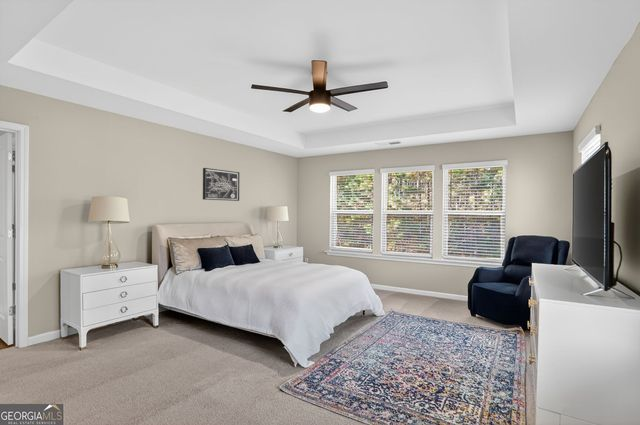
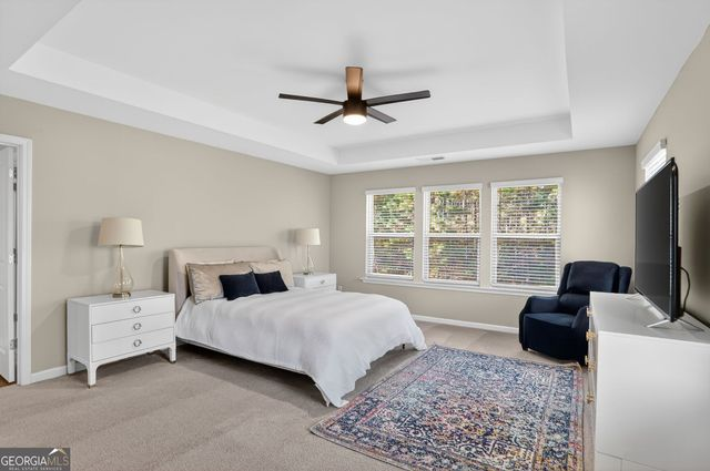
- wall art (222, 185)
